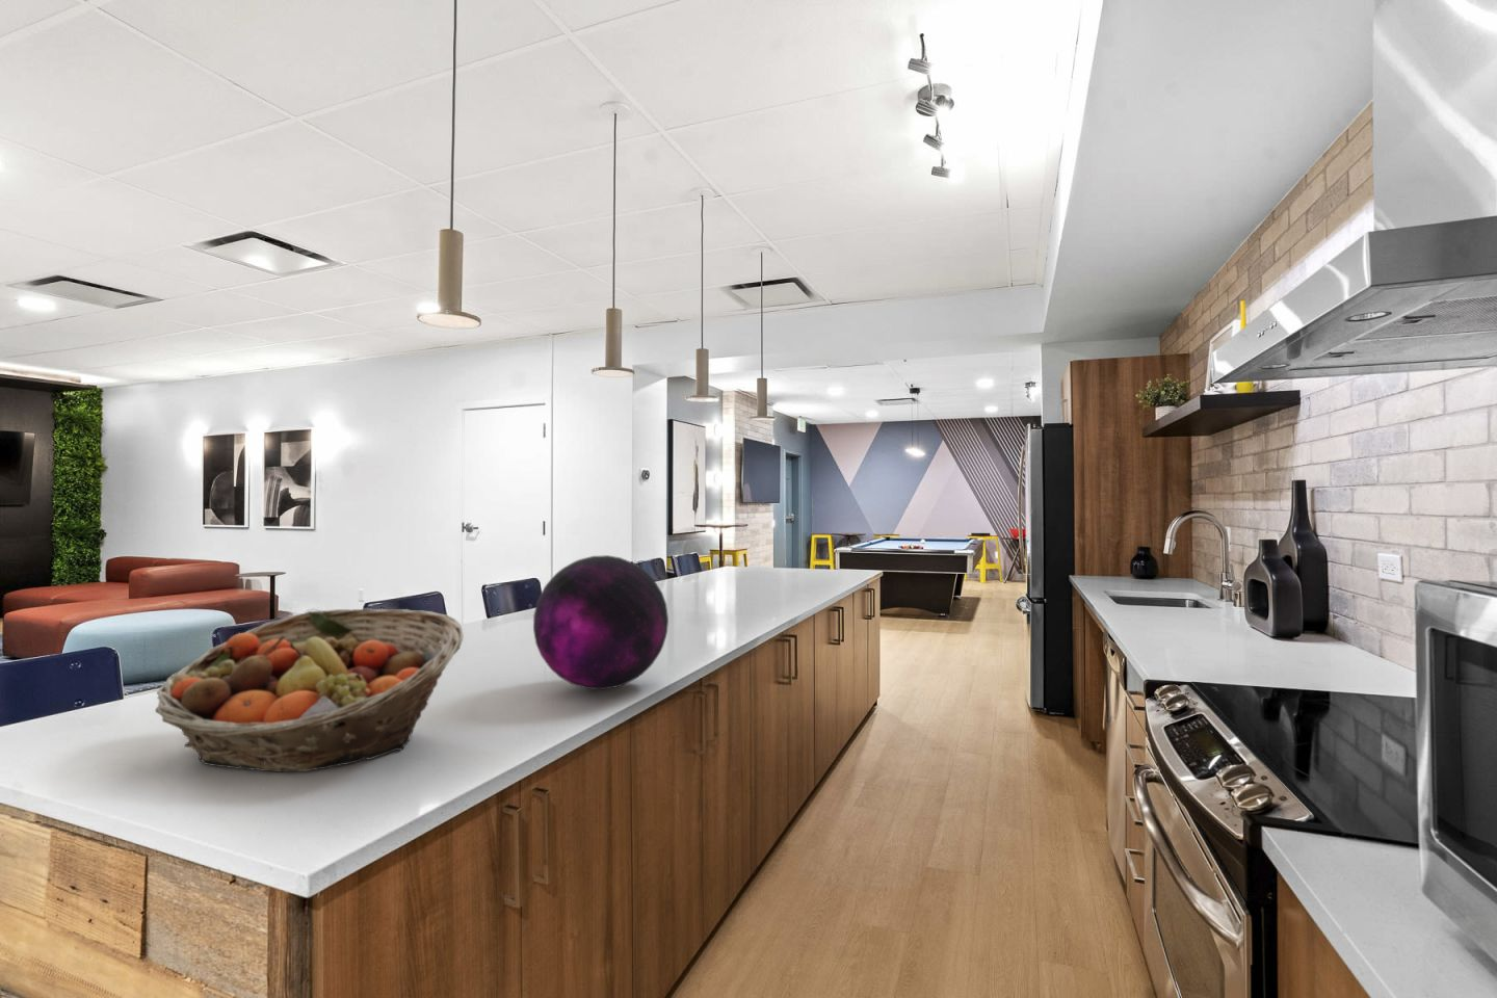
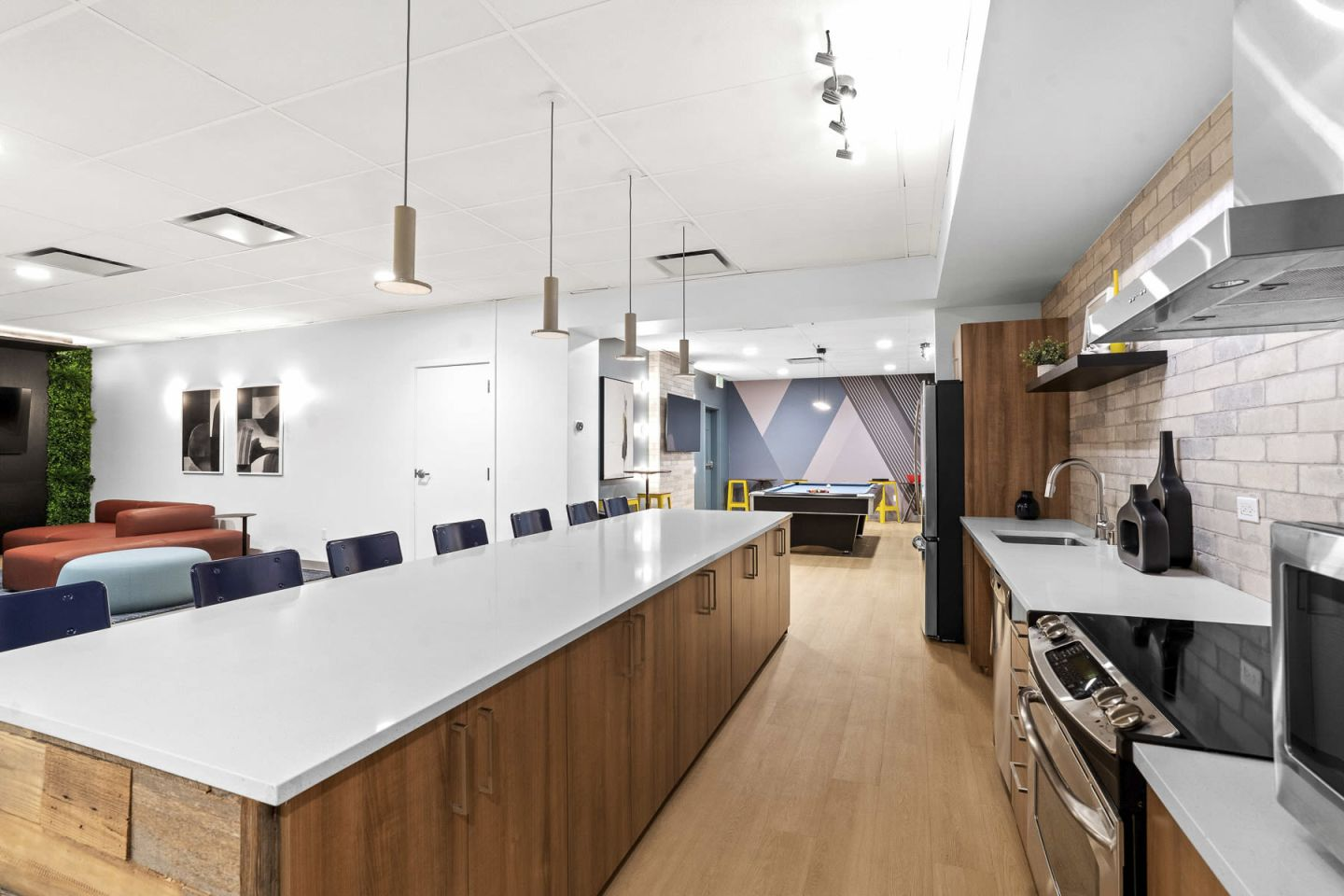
- fruit basket (320, 681)
- decorative orb (601, 620)
